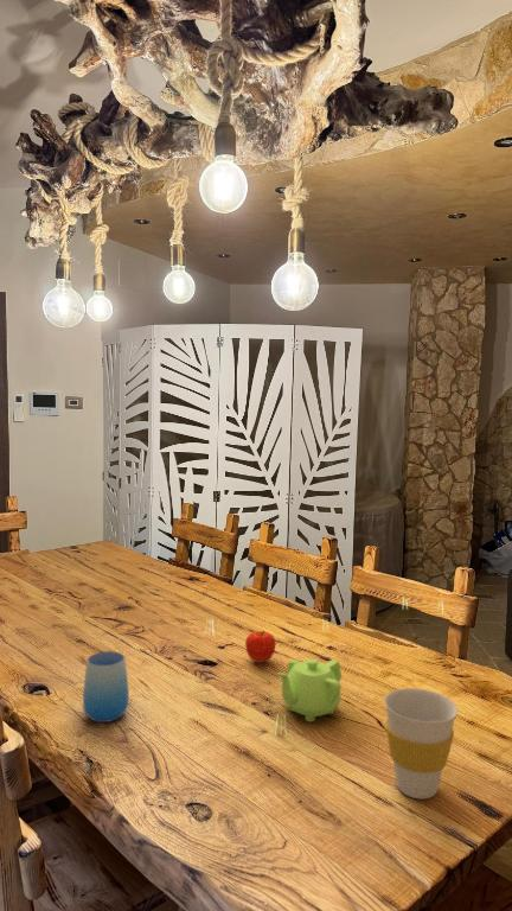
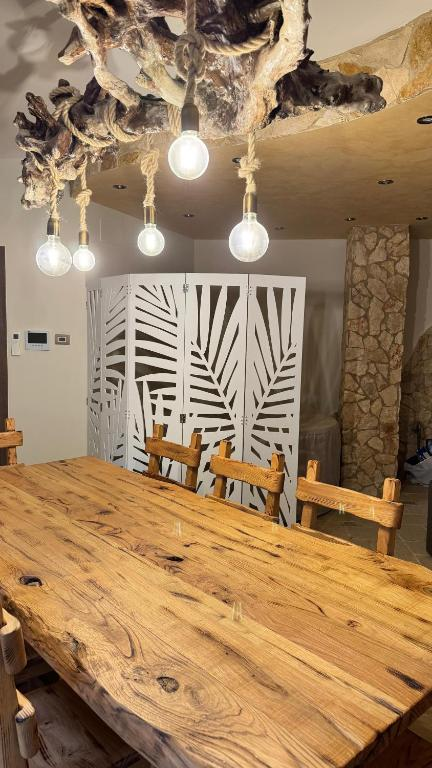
- cup (105, 686)
- cup (418, 746)
- teapot (311, 686)
- fruit (260, 645)
